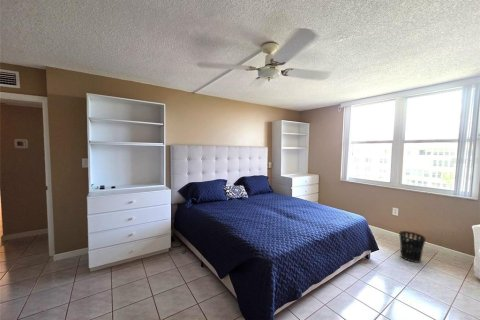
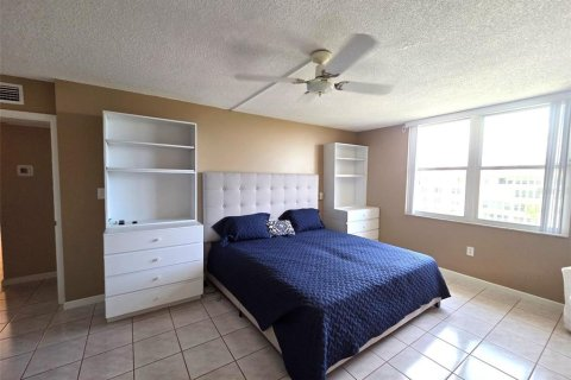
- wastebasket (411, 246)
